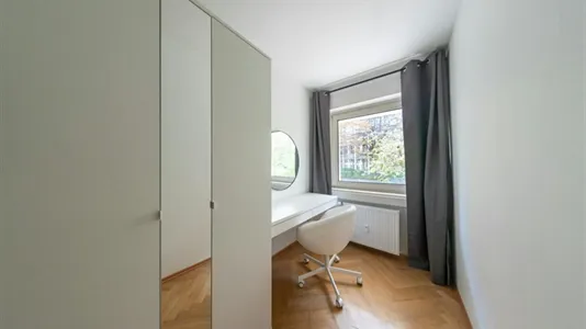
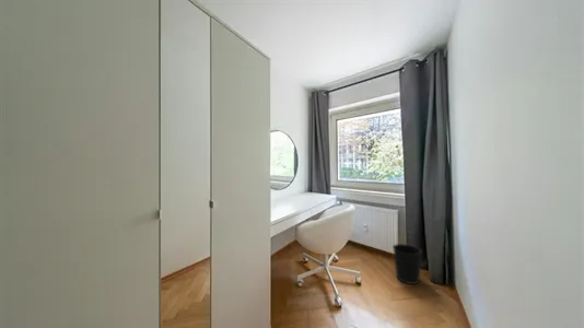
+ wastebasket (407, 263)
